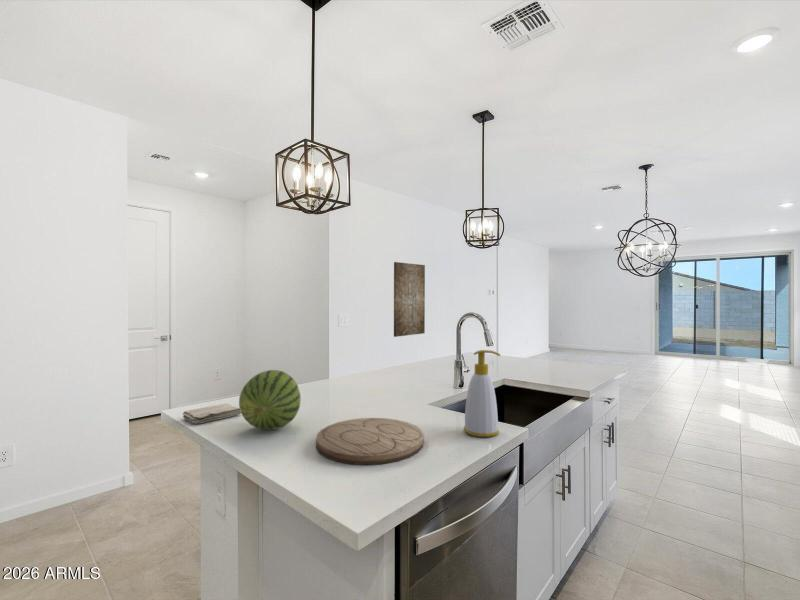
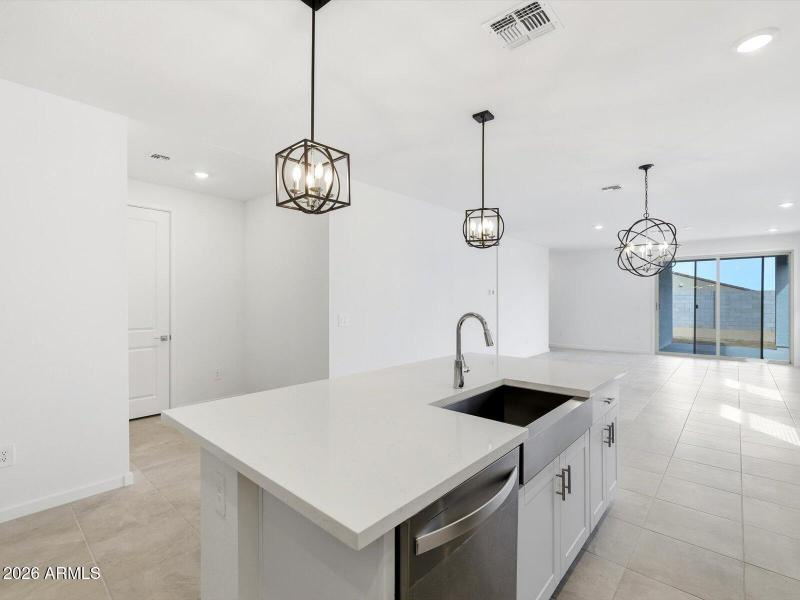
- washcloth (212, 412)
- wall art (409, 299)
- cutting board (370, 438)
- soap bottle (481, 391)
- fruit (270, 399)
